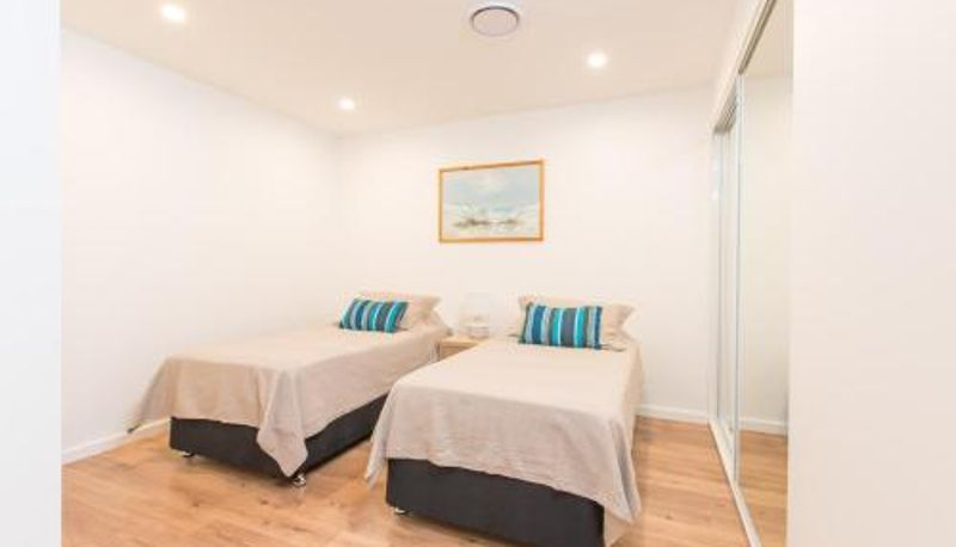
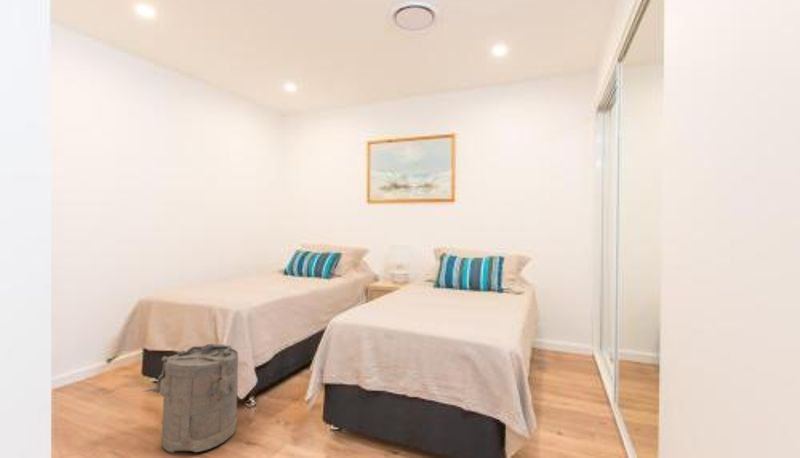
+ laundry hamper (202, 392)
